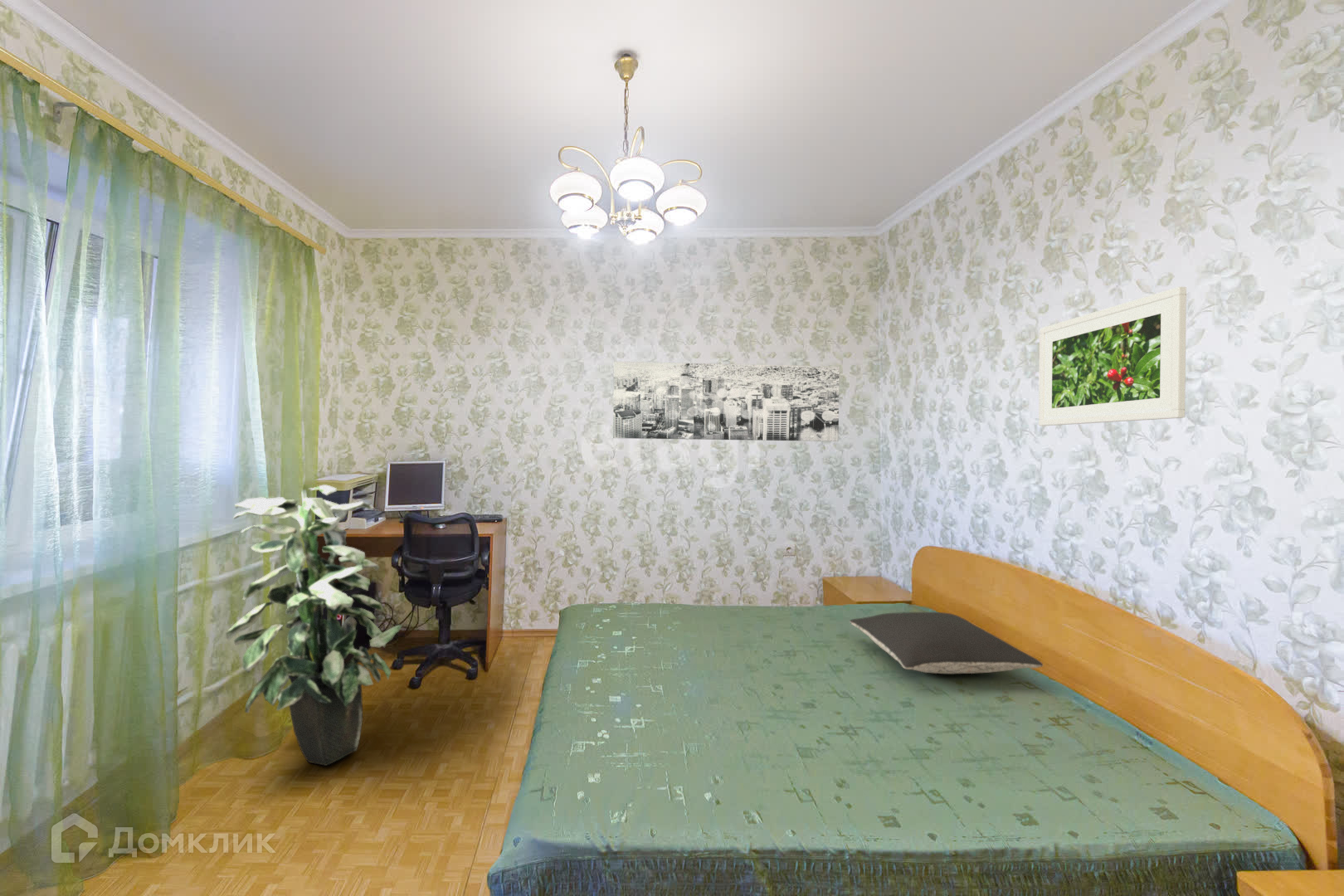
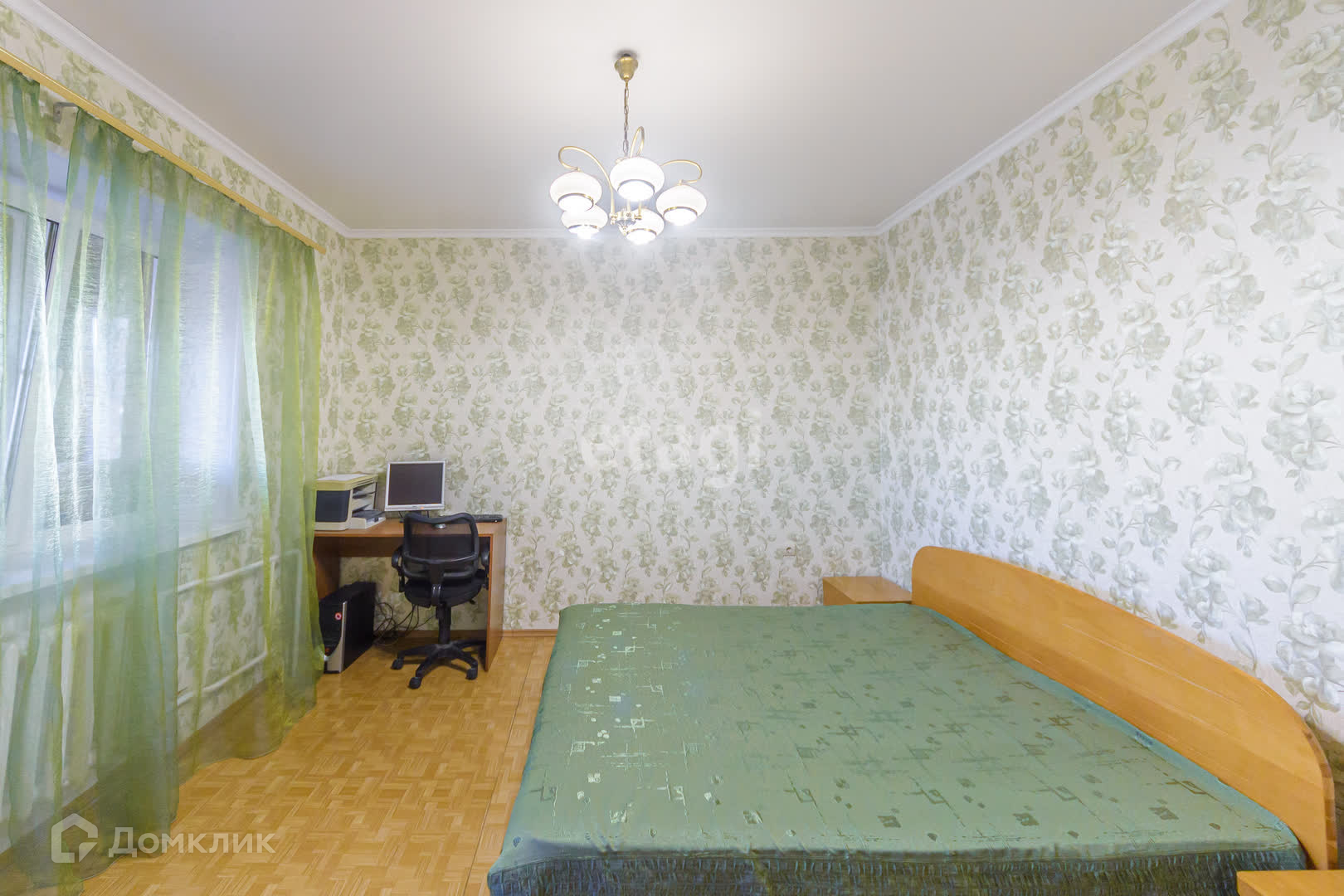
- indoor plant (315, 621)
- wall art (727, 402)
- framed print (1101, 366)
- pillow (936, 640)
